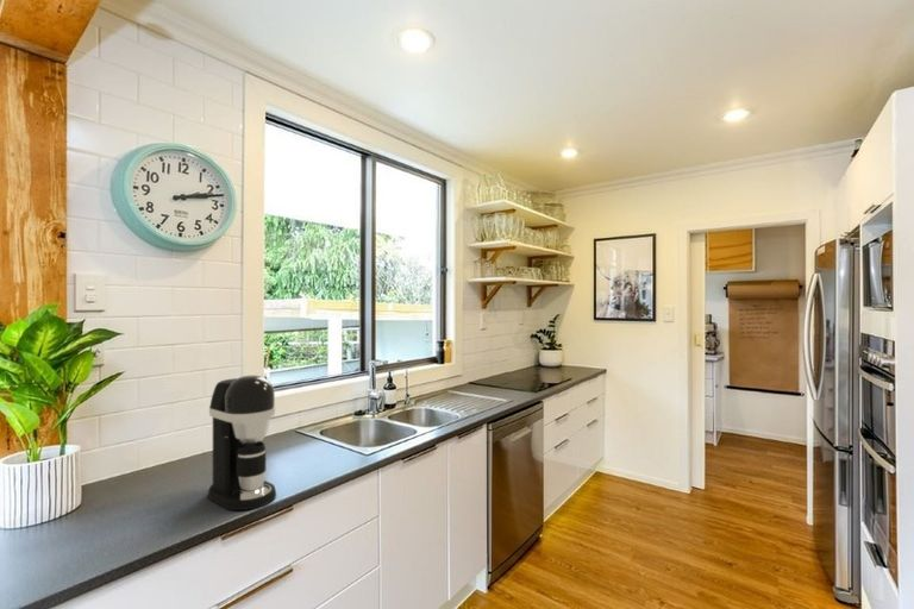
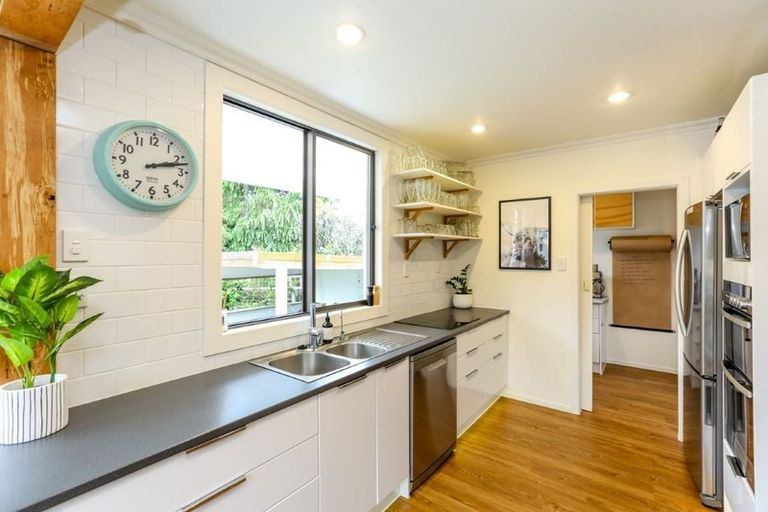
- coffee maker (242, 434)
